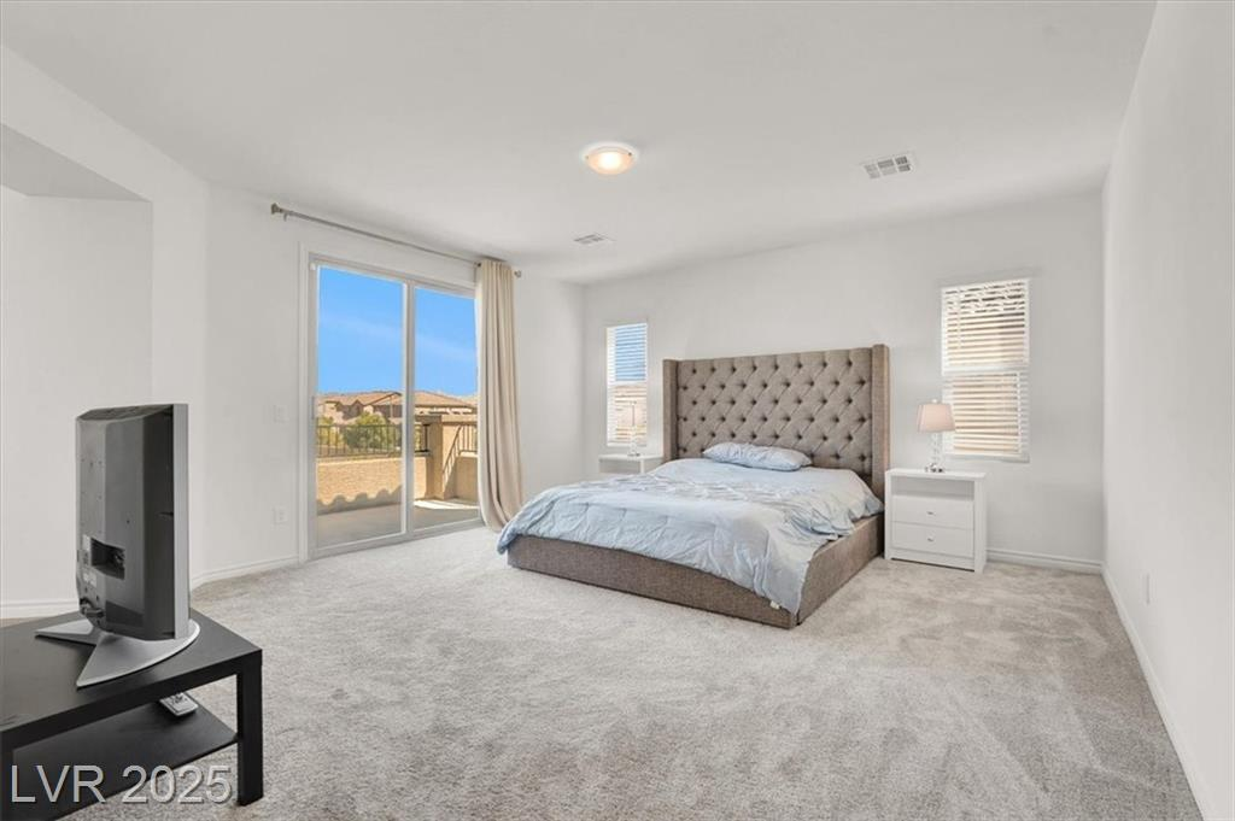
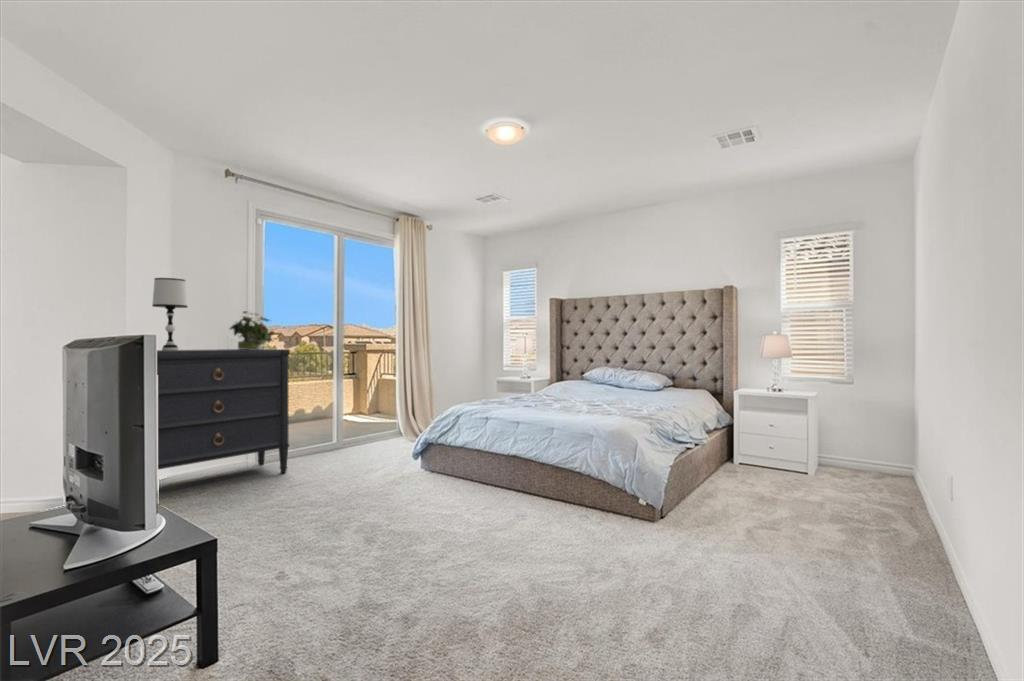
+ potted plant (253, 330)
+ table lamp (170, 314)
+ dresser (206, 416)
